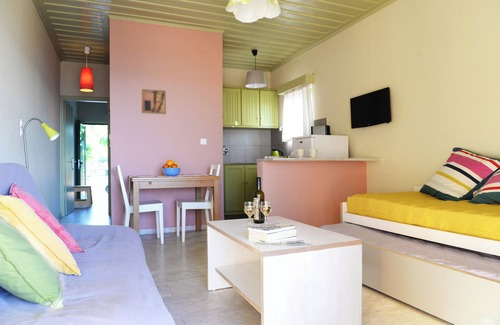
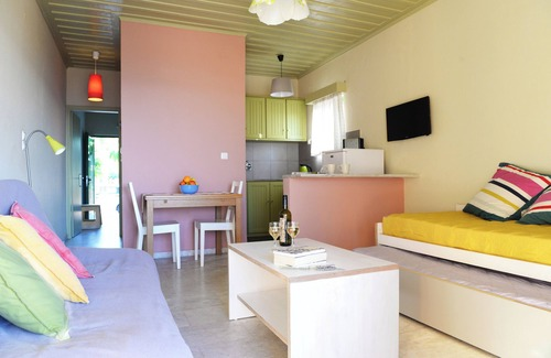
- wall art (153, 101)
